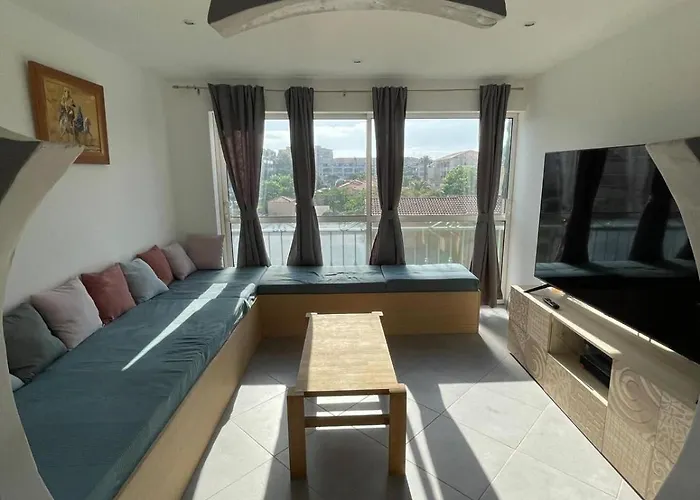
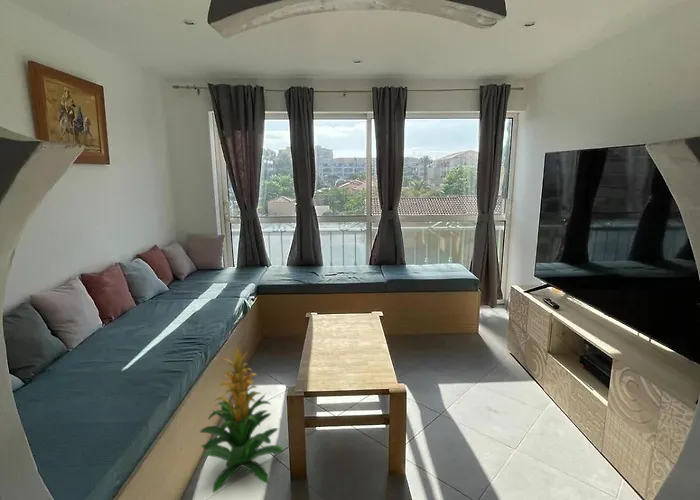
+ indoor plant (239, 407)
